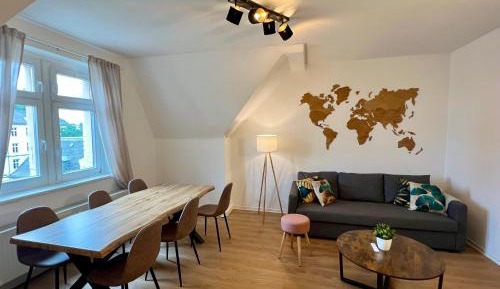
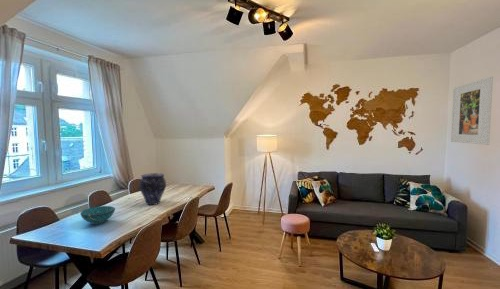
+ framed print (469, 113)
+ vase (153, 189)
+ bowl (98, 216)
